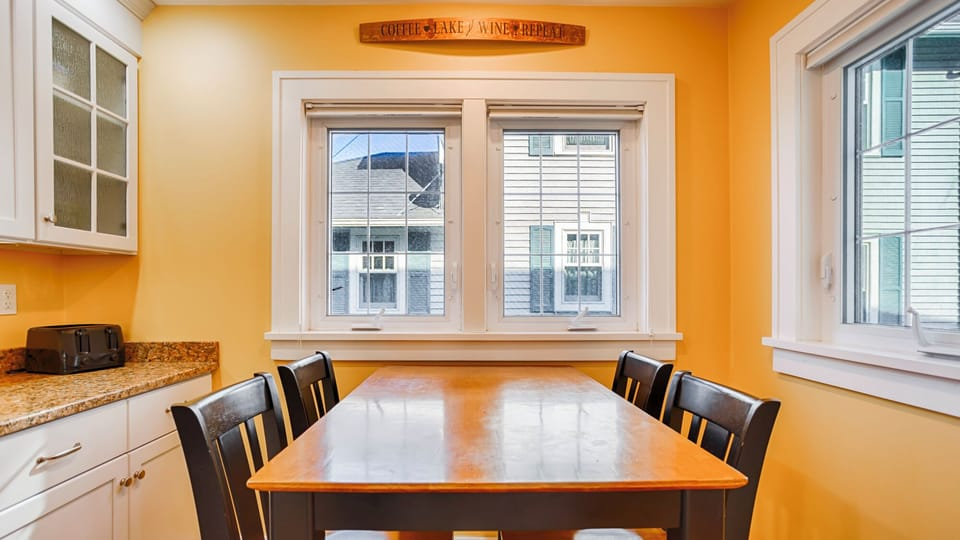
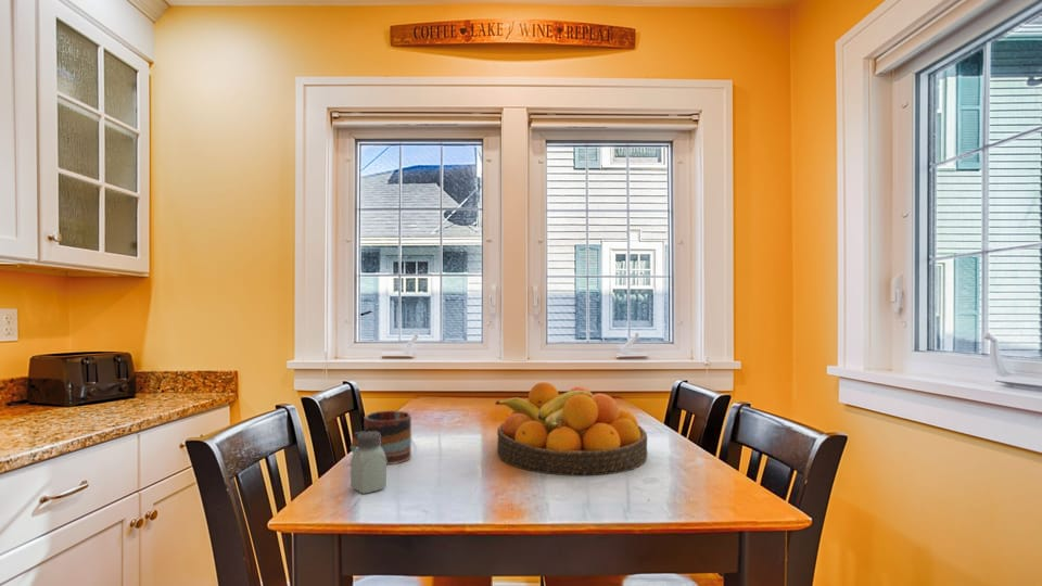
+ saltshaker (368, 461)
+ mug (383, 437)
+ fruit bowl (571, 419)
